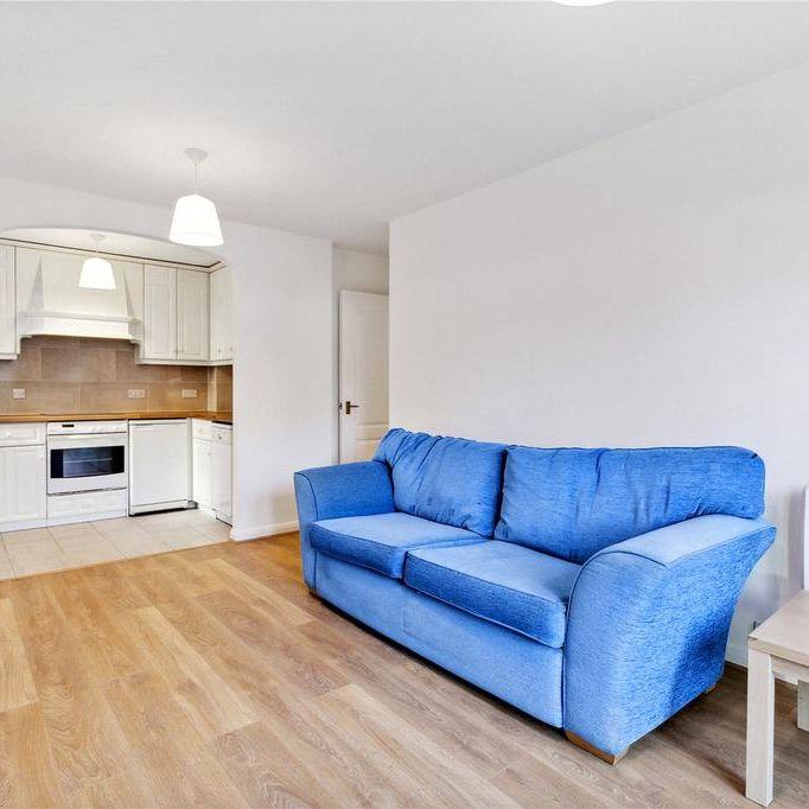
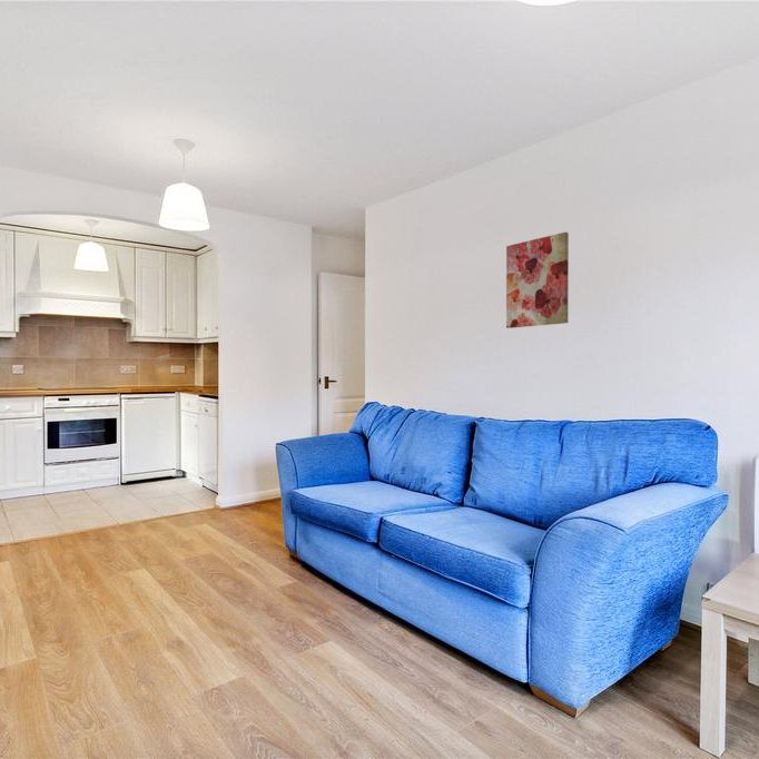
+ wall art (535, 283)
